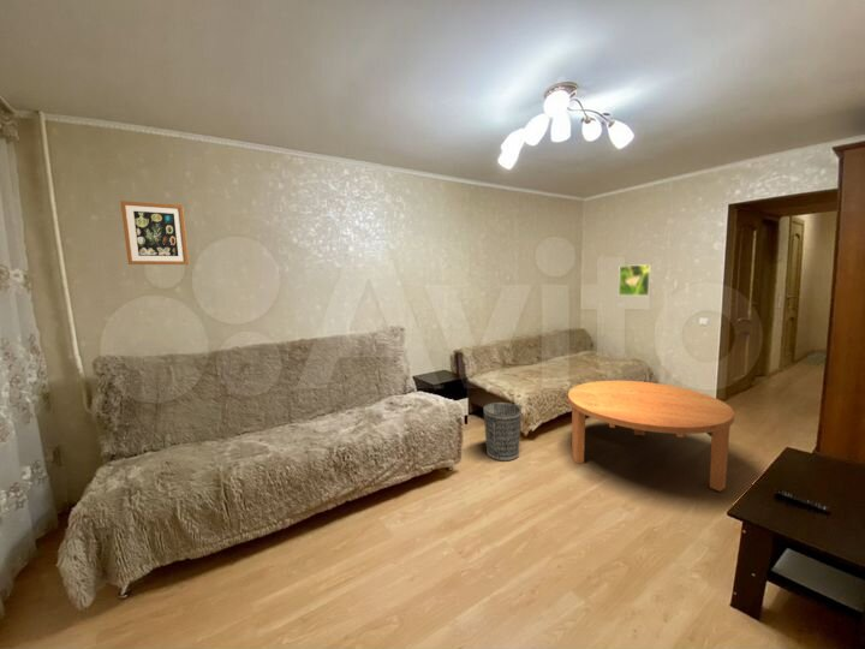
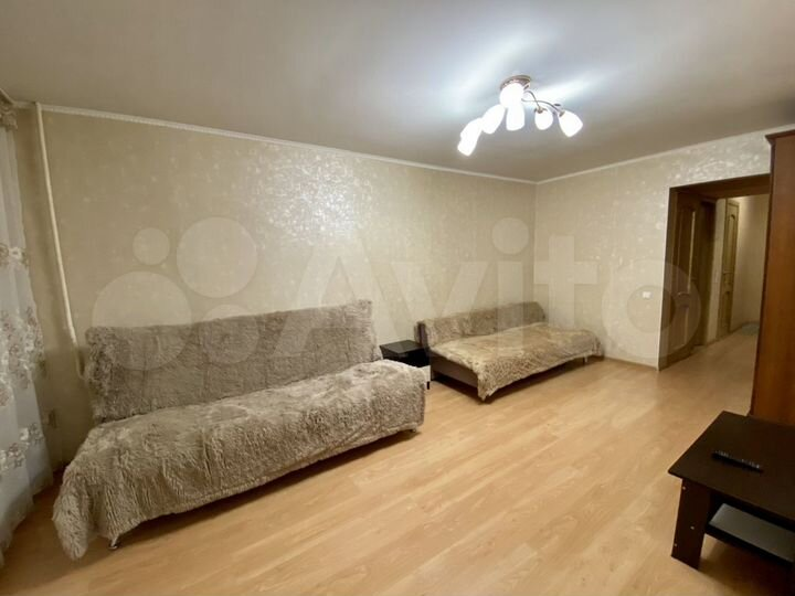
- coffee table (642, 429)
- wastebasket (502, 430)
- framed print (634, 280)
- wall art (156, 233)
